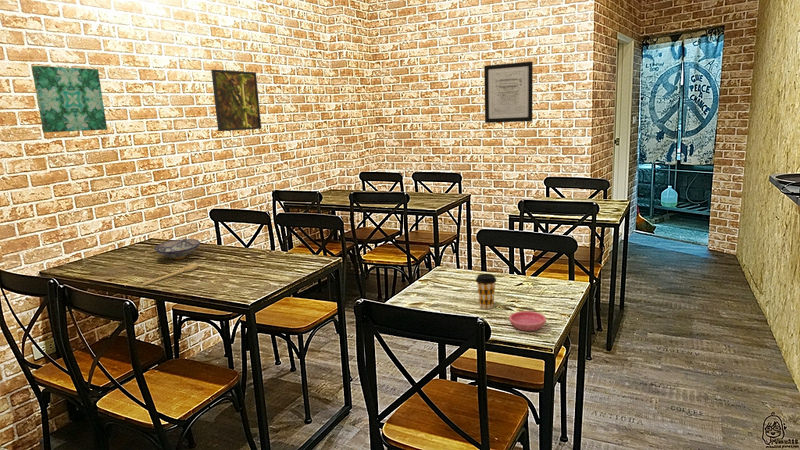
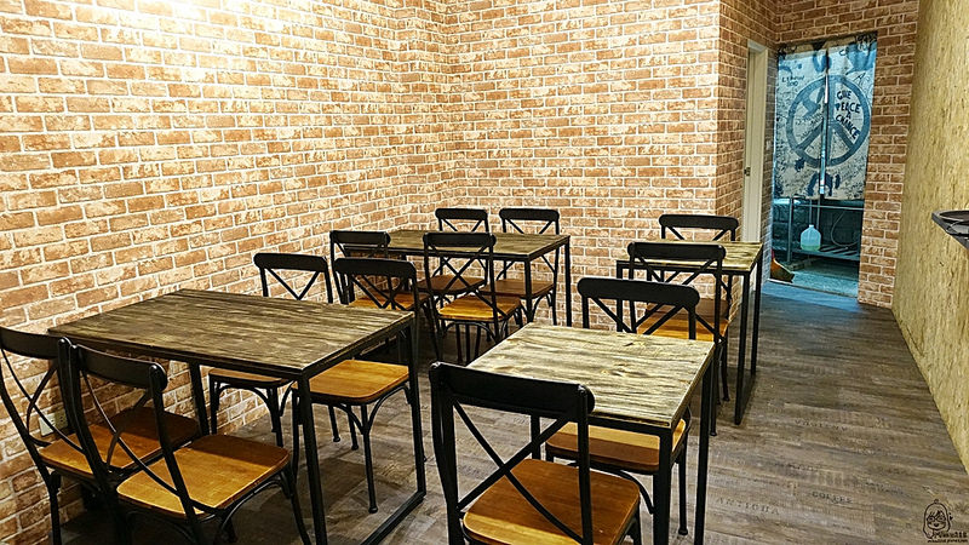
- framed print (237, 100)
- wall art (71, 99)
- bowl (178, 250)
- coffee cup (486, 291)
- saucer (527, 321)
- wall art (508, 93)
- spoon (171, 274)
